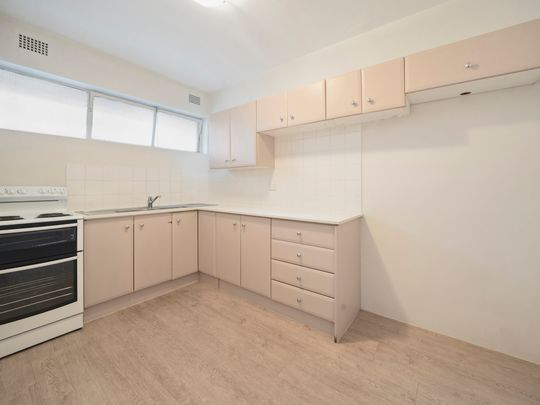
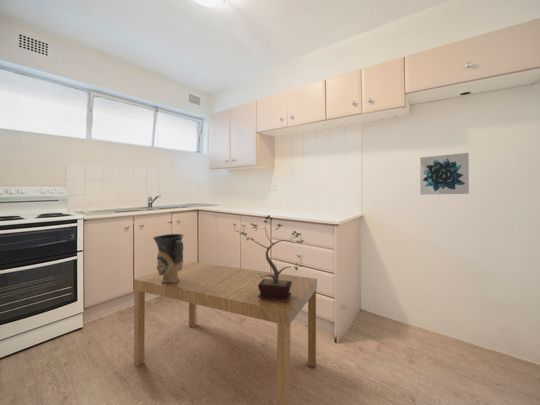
+ potted plant (267, 254)
+ vase (169, 258)
+ dining table (227, 311)
+ wall art (443, 174)
